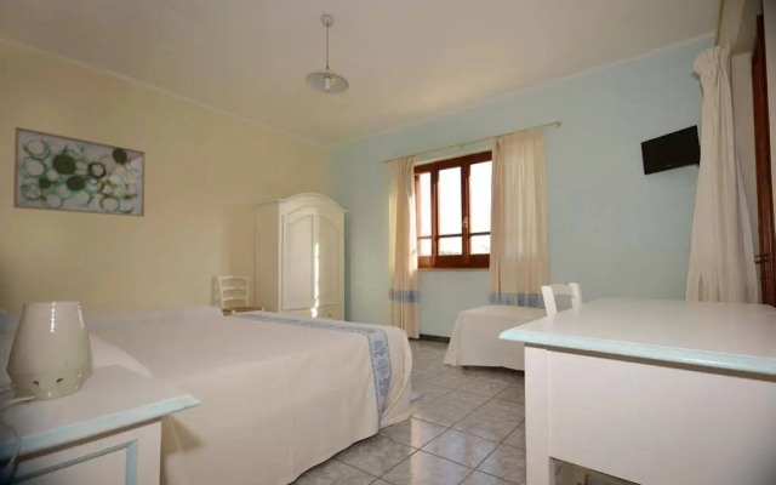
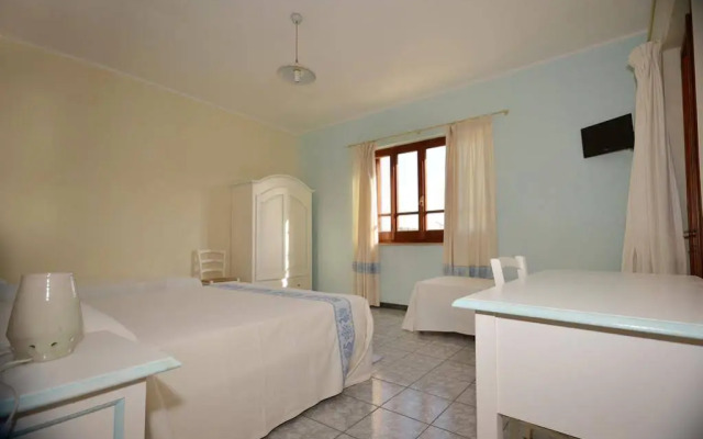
- wall art (86, 176)
